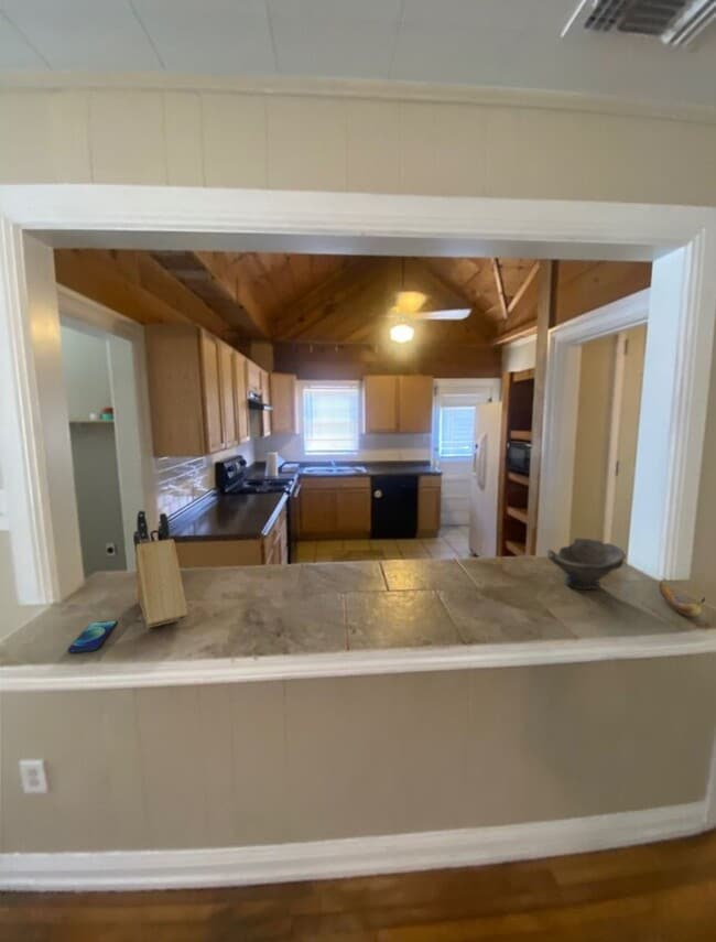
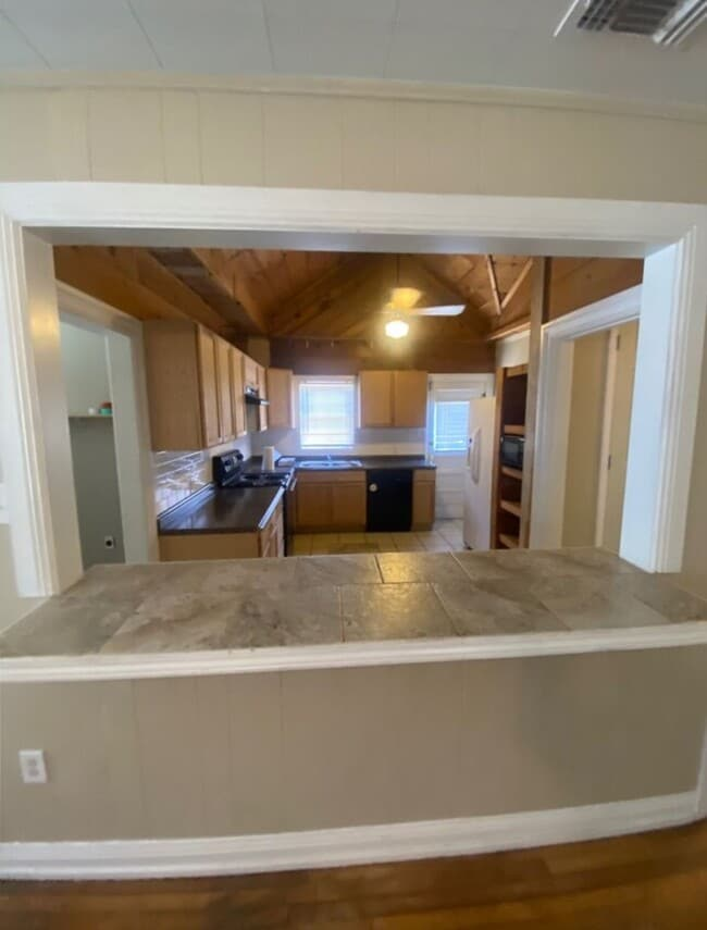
- smartphone (94, 635)
- bowl (584, 566)
- knife block (156, 561)
- banana (680, 599)
